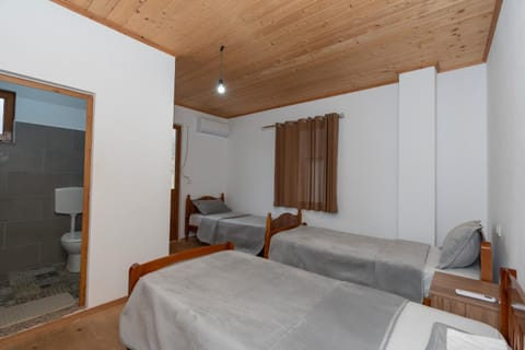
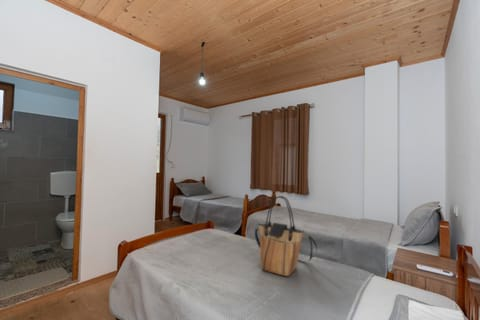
+ tote bag (285, 230)
